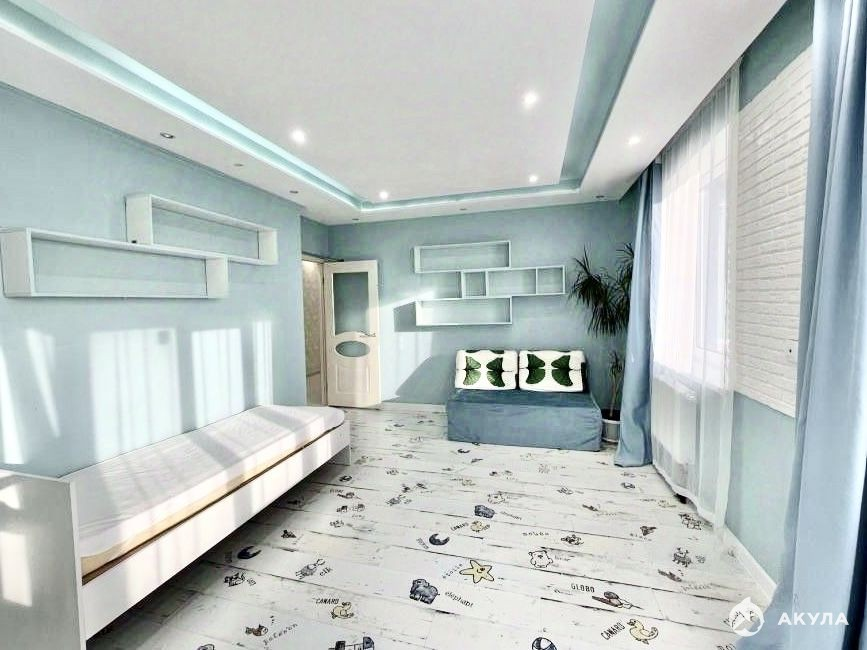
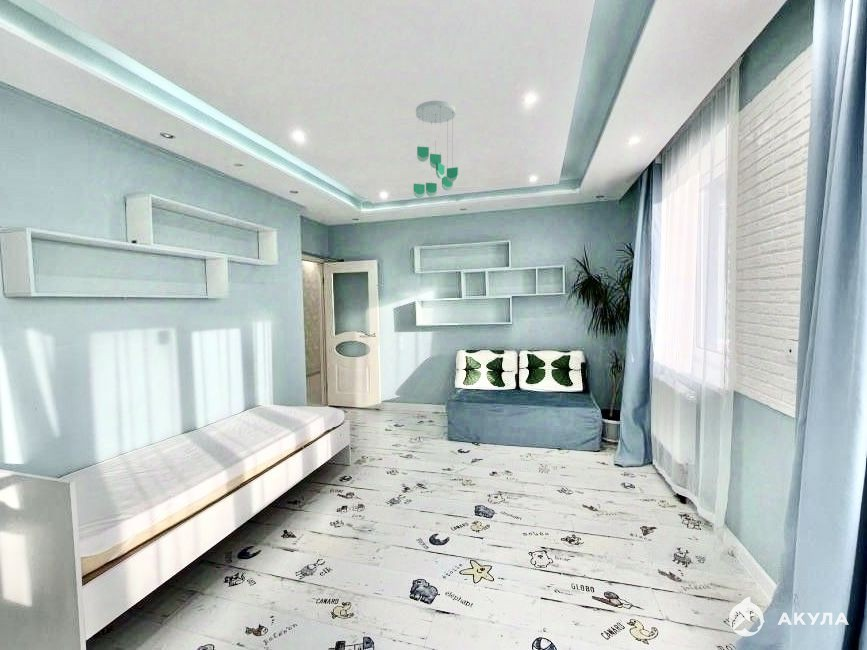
+ ceiling mobile (435, 153)
